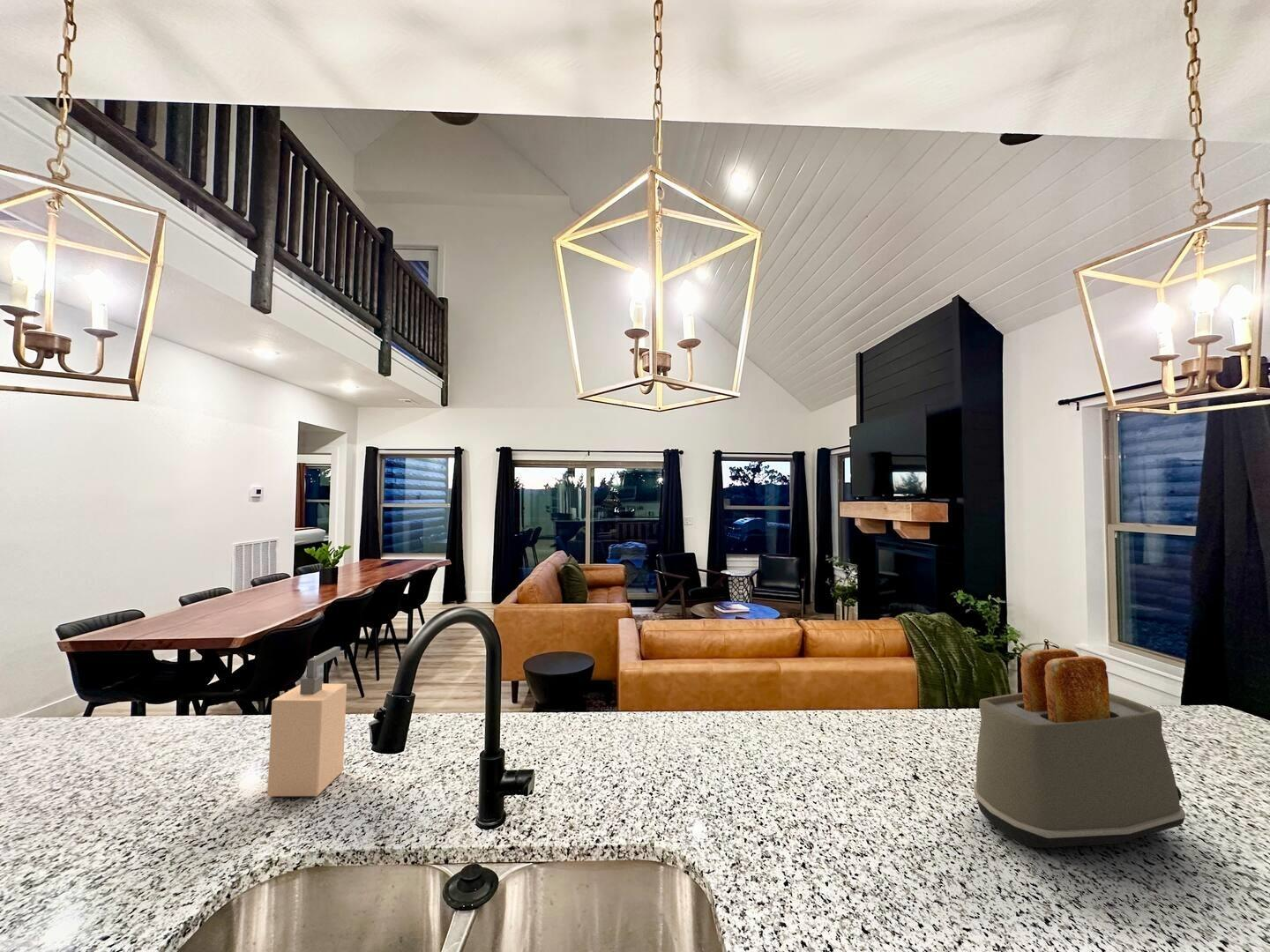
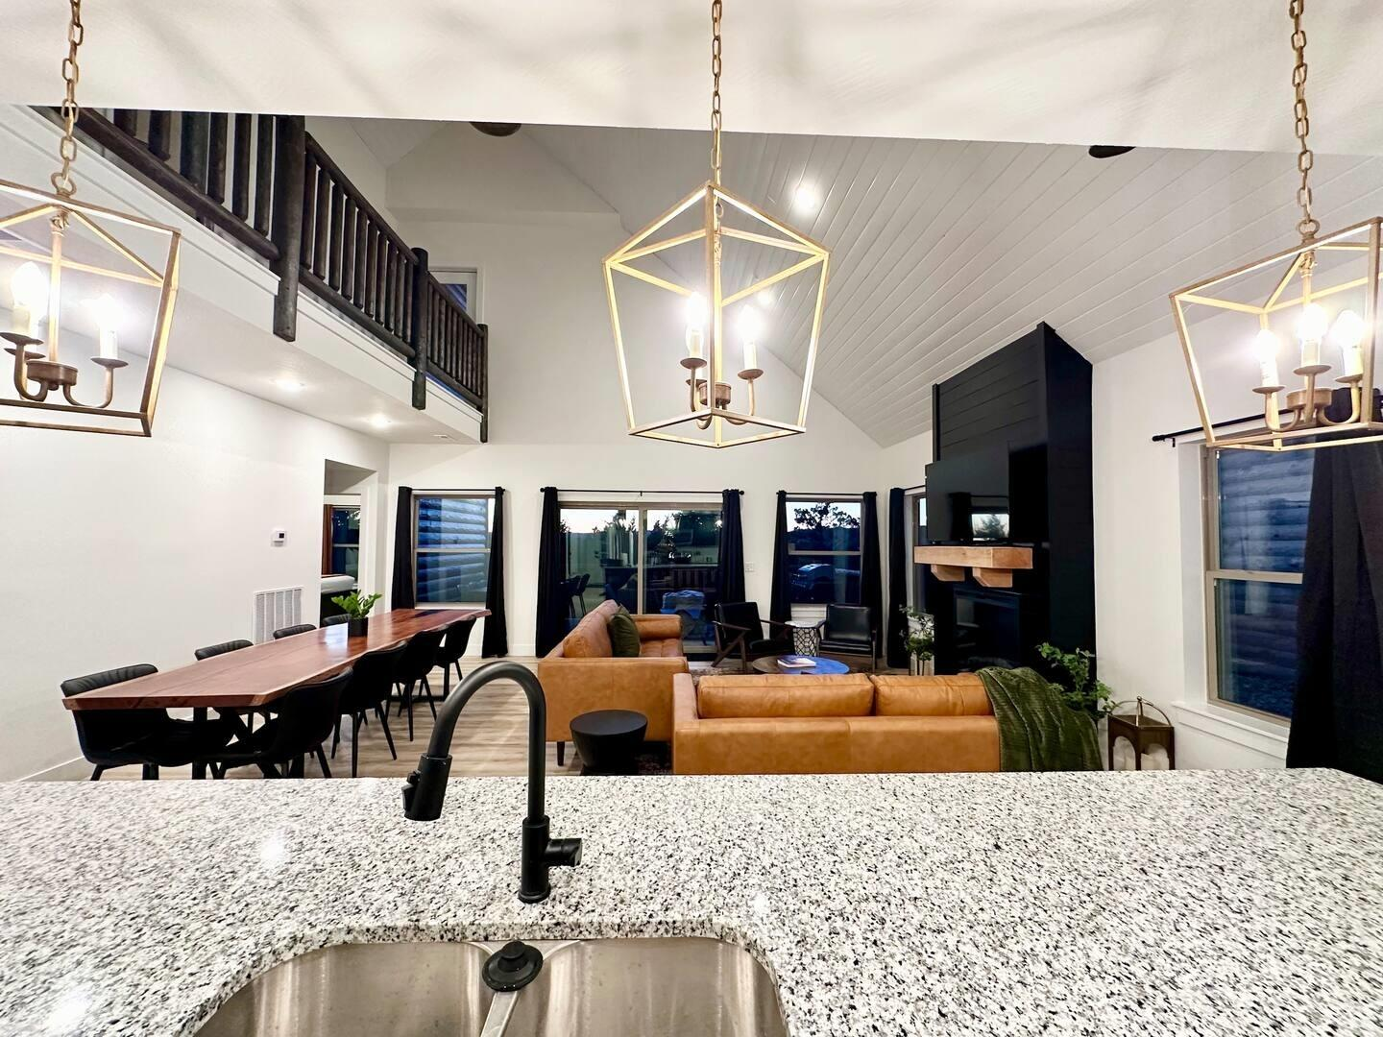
- toaster (1071, 738)
- soap dispenser (316, 716)
